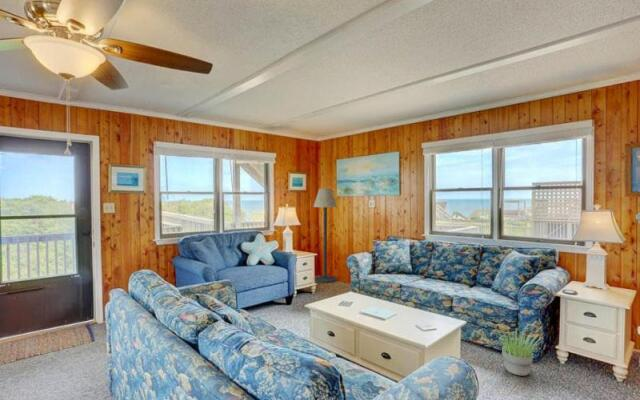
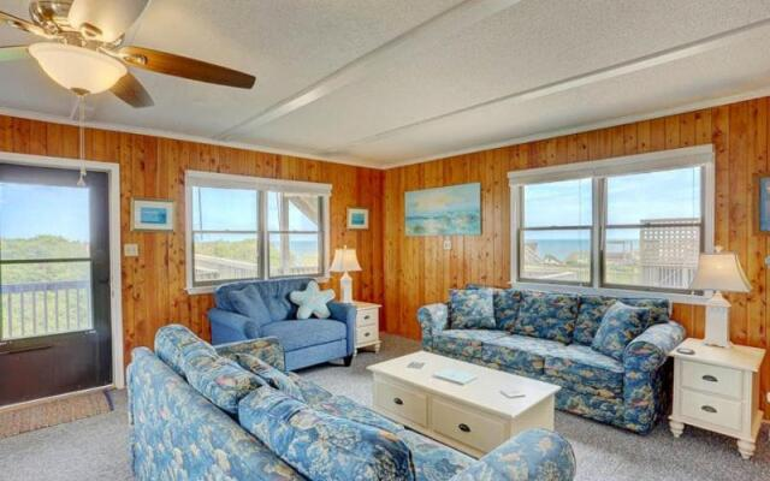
- potted plant (516, 352)
- floor lamp (325, 234)
